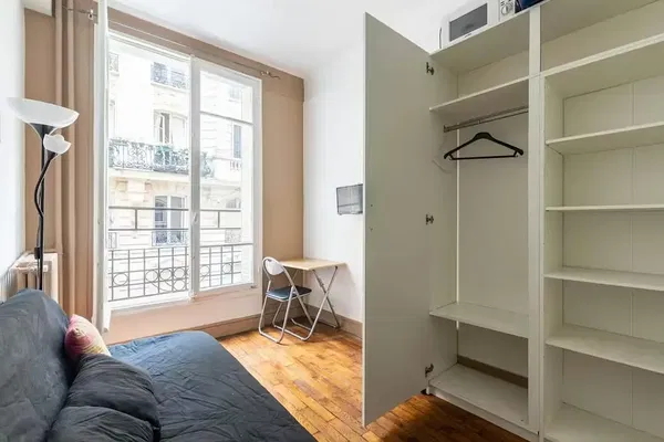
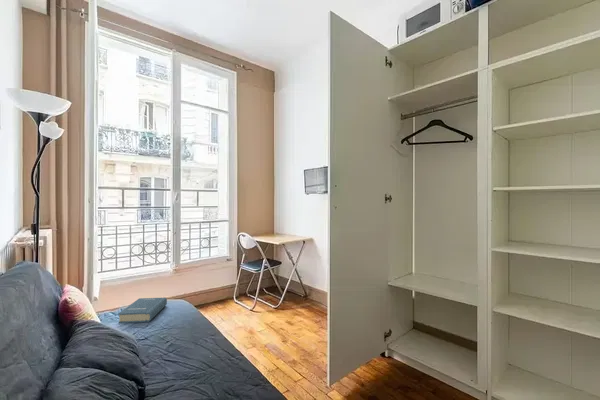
+ hardback book (144, 309)
